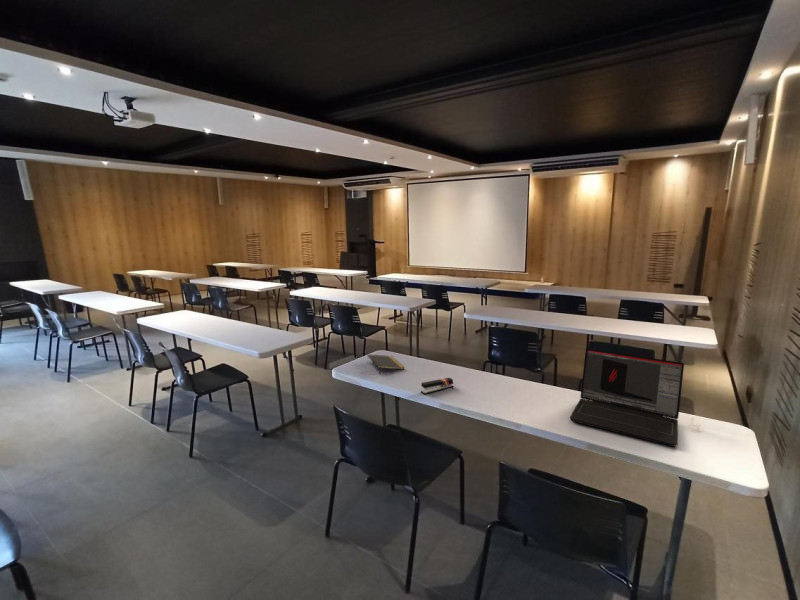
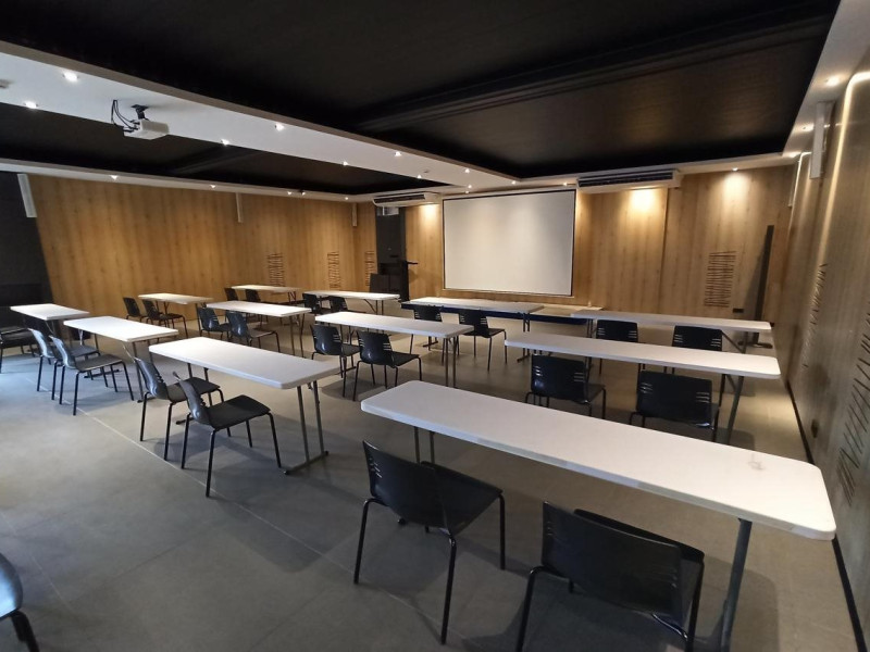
- laptop (626, 392)
- stapler (437, 384)
- notepad (385, 361)
